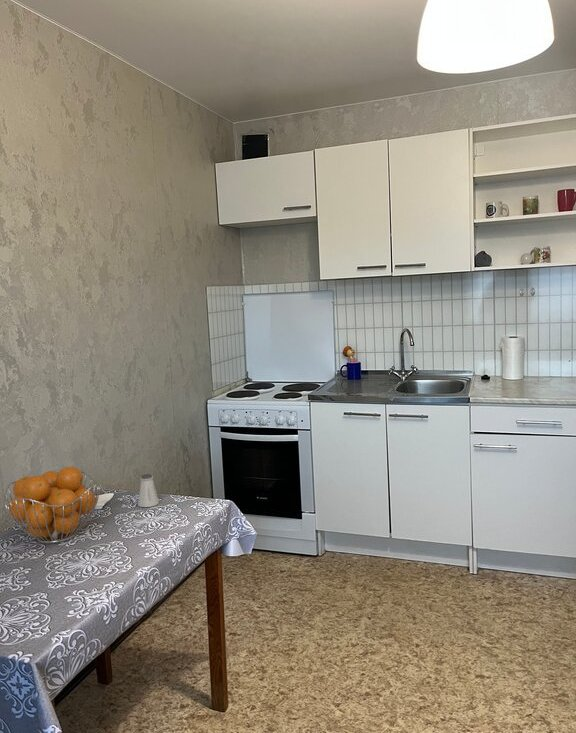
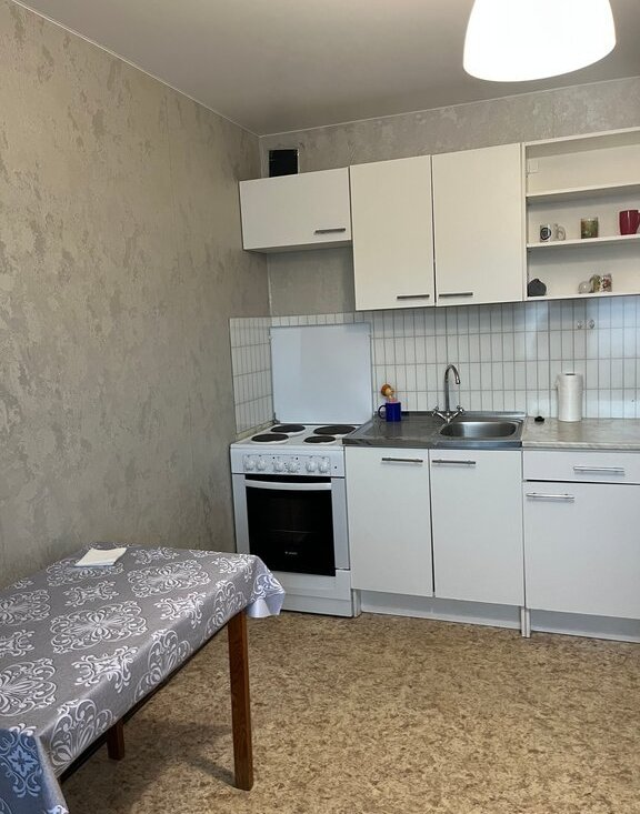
- saltshaker (147, 489)
- fruit basket (54, 503)
